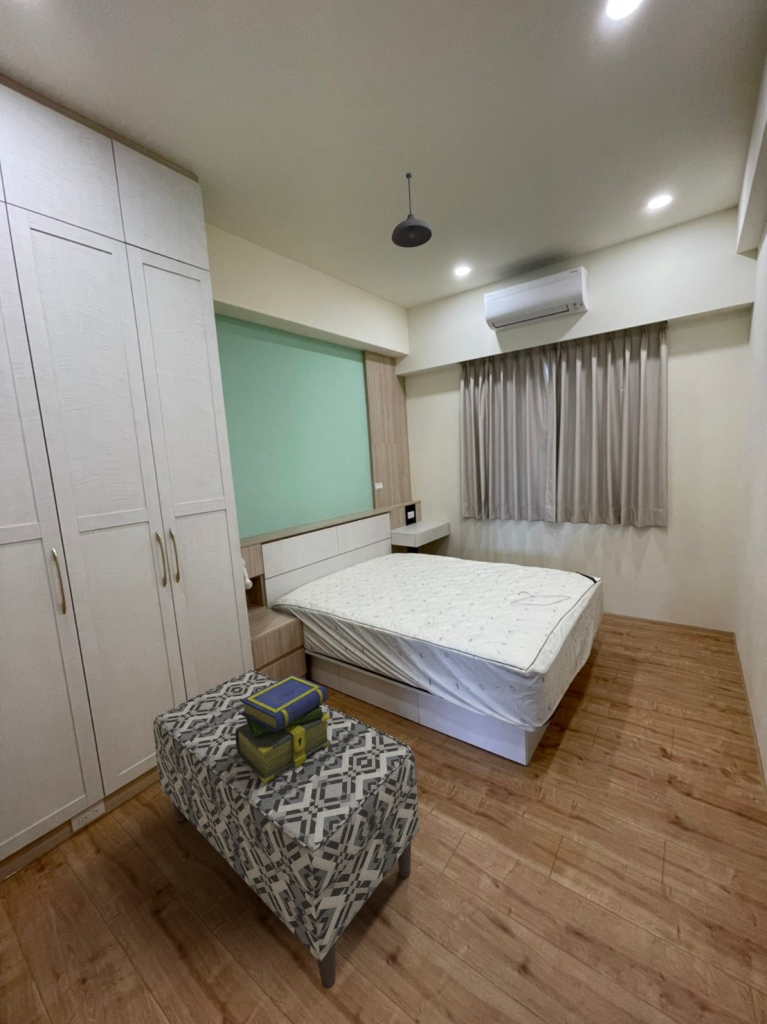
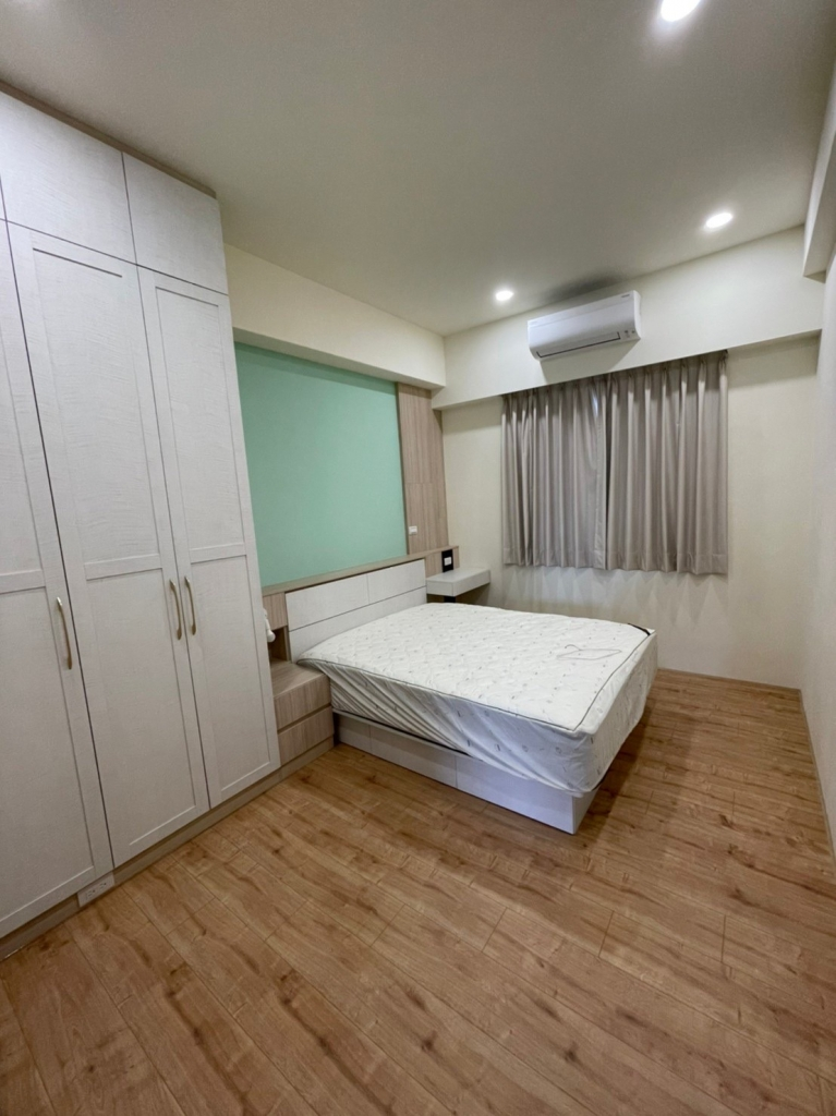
- pendant light (410, 206)
- bench (277, 788)
- stack of books (283, 718)
